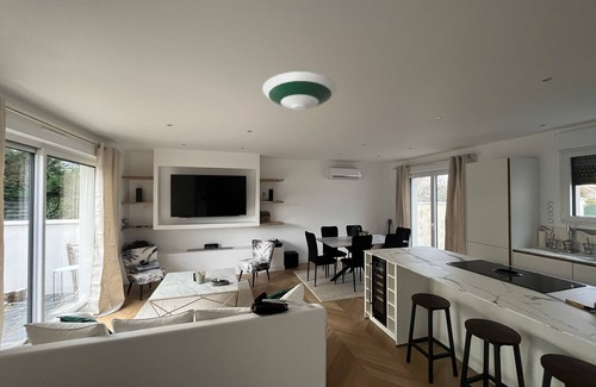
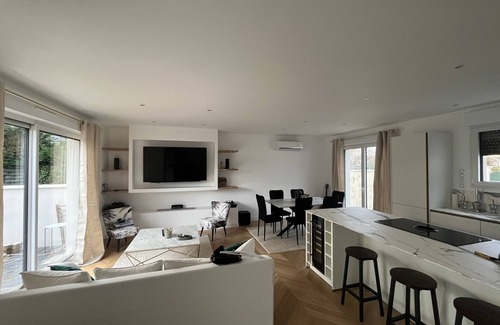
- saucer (299, 99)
